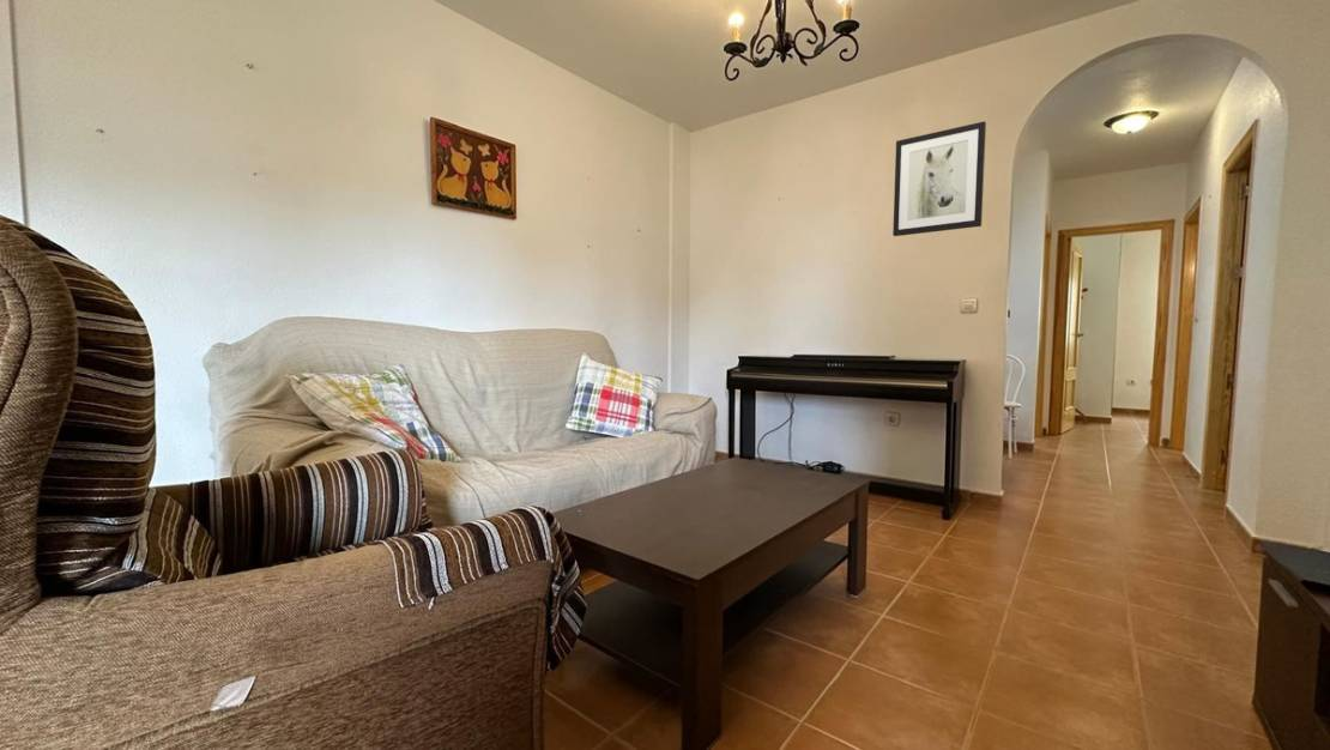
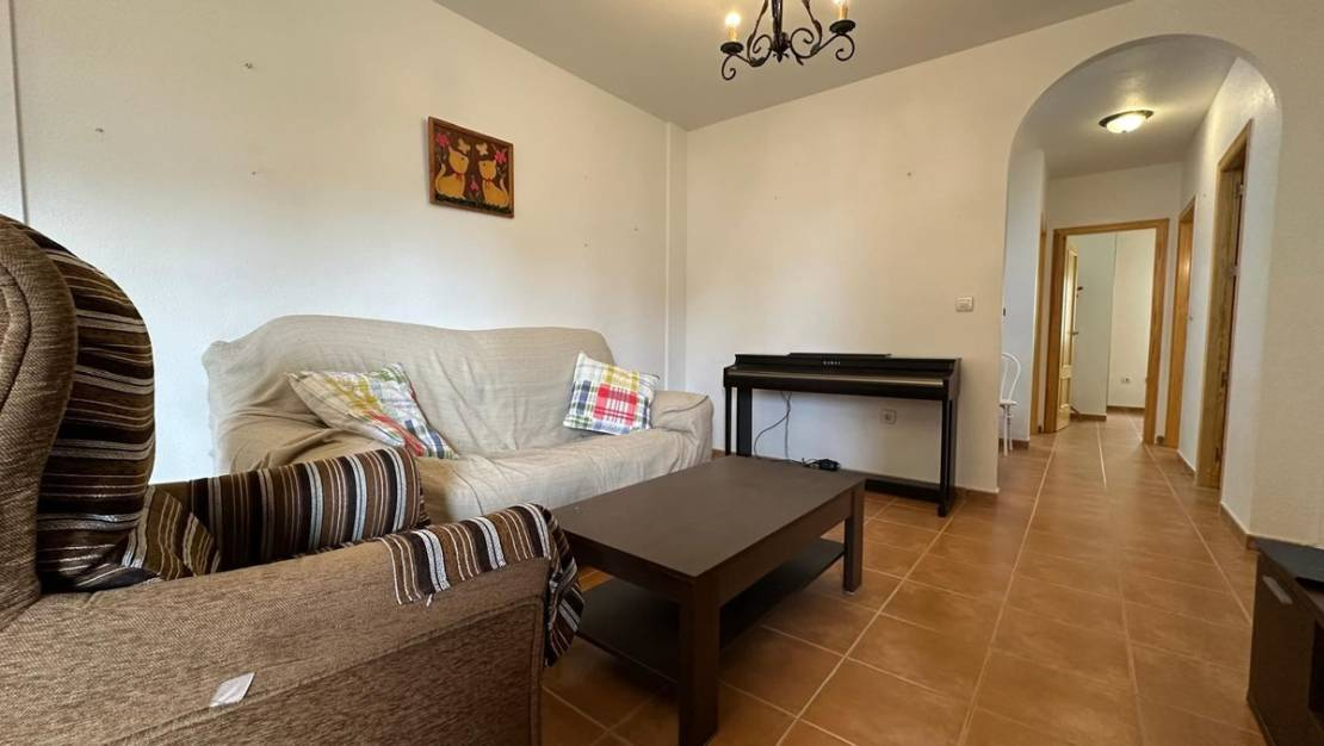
- wall art (937, 181)
